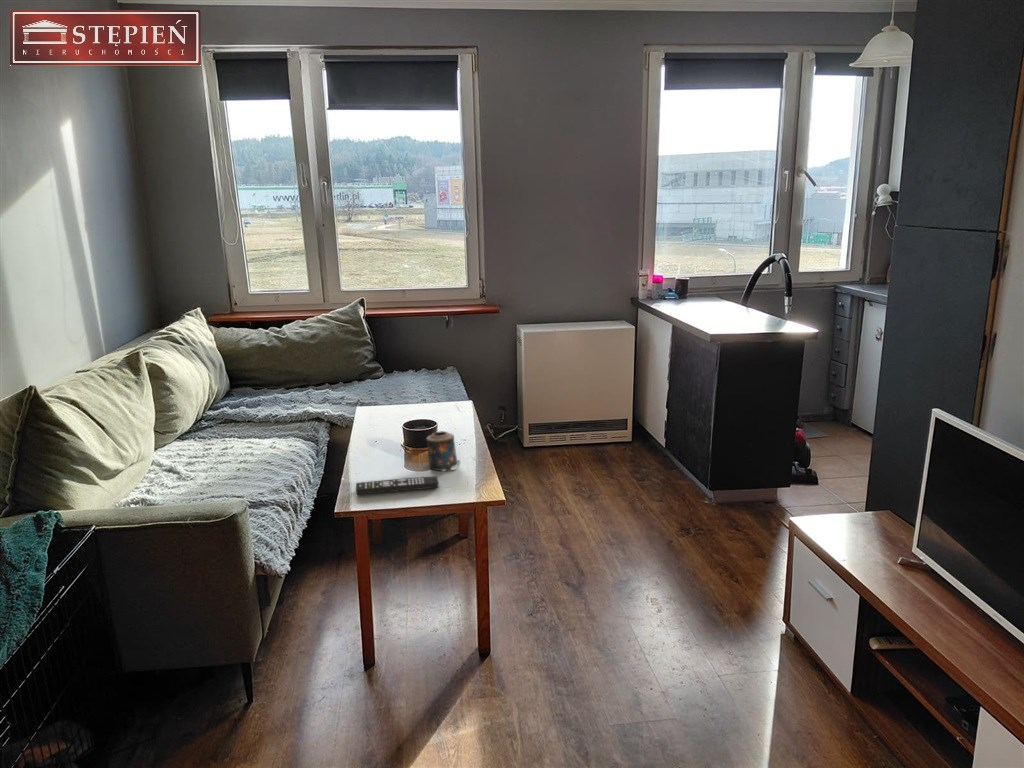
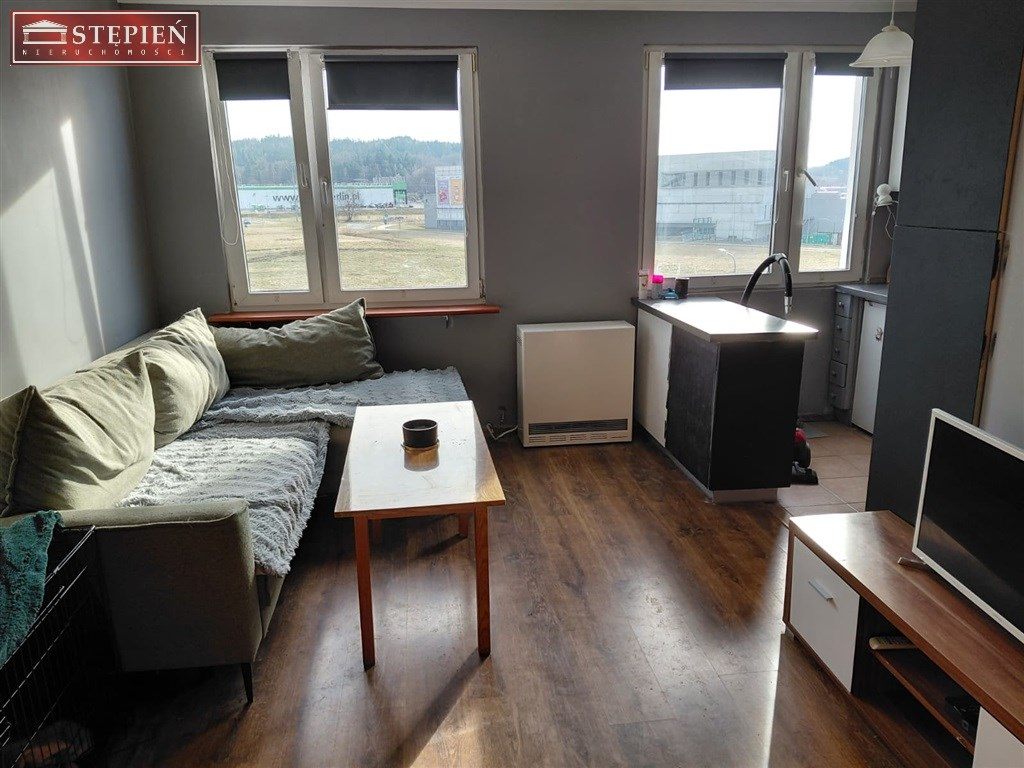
- remote control (397, 485)
- candle (445, 448)
